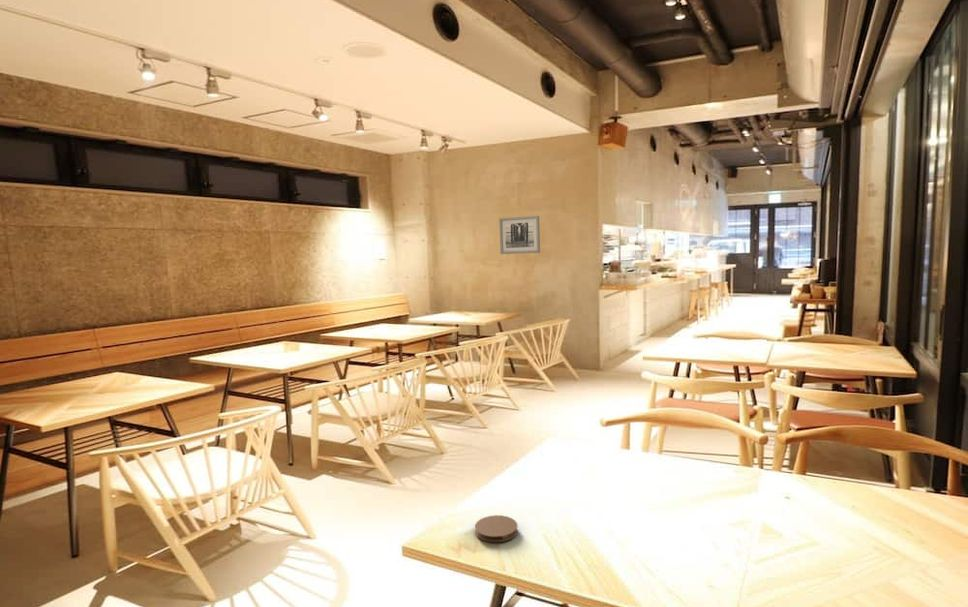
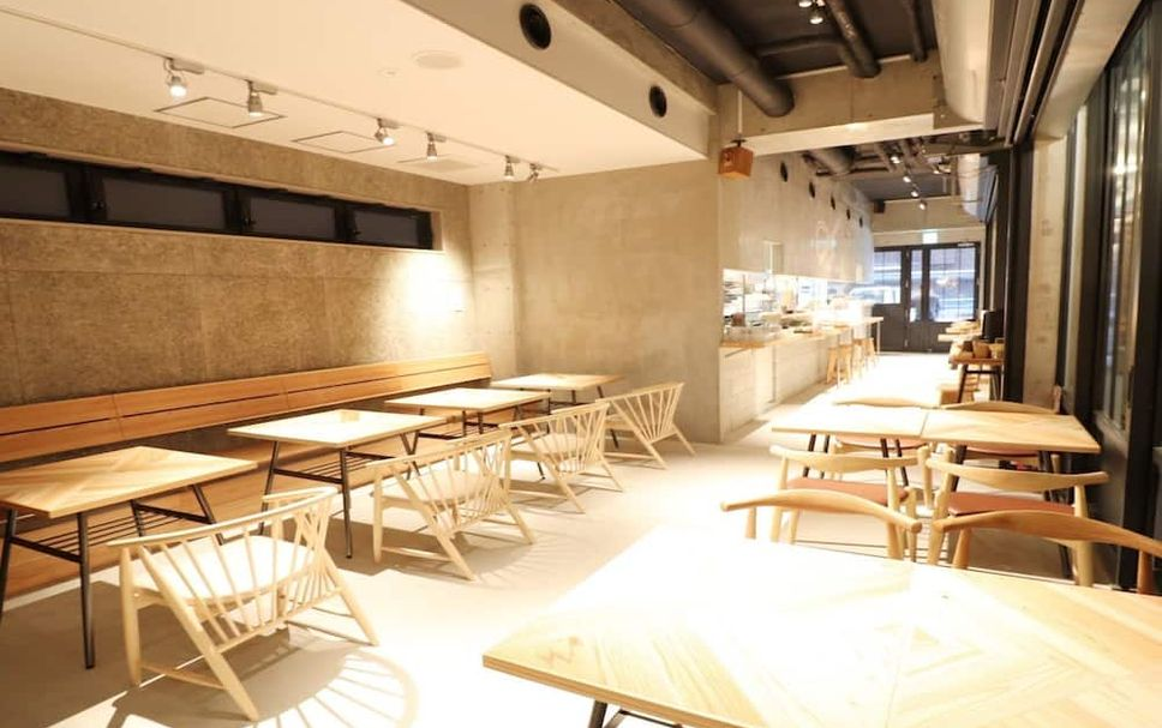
- wall art (519, 235)
- coaster (496, 528)
